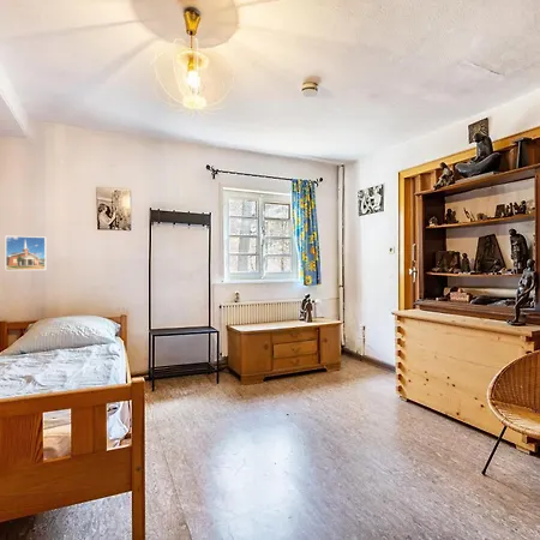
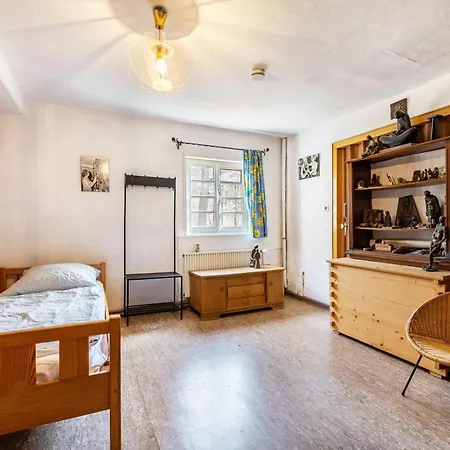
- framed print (25, 253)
